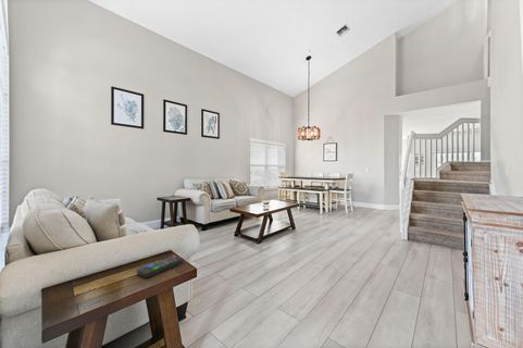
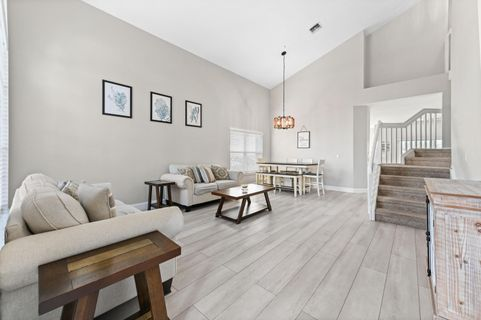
- remote control (161, 264)
